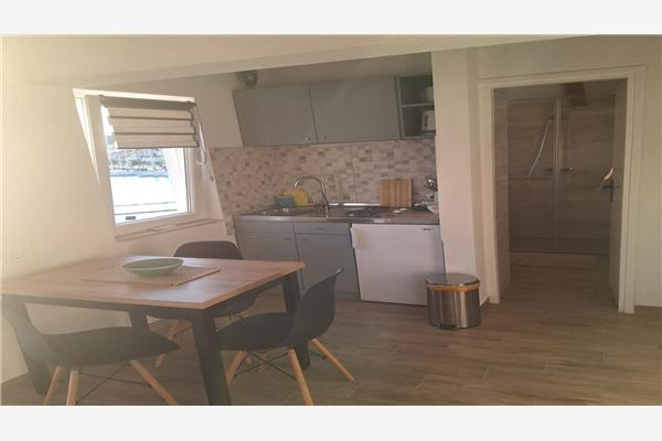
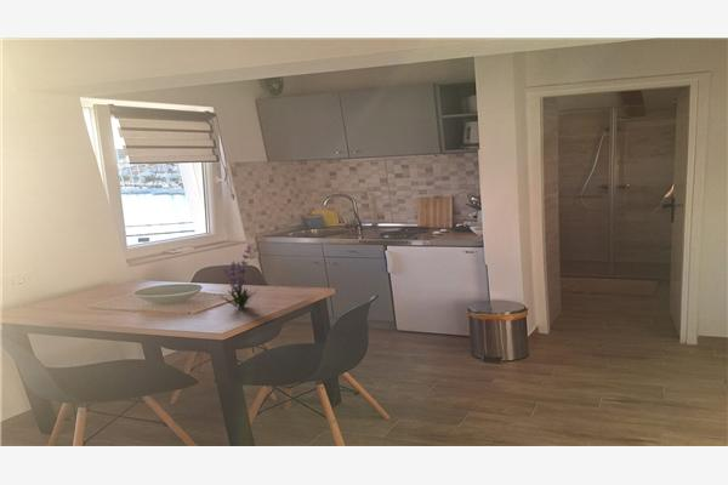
+ plant (237, 278)
